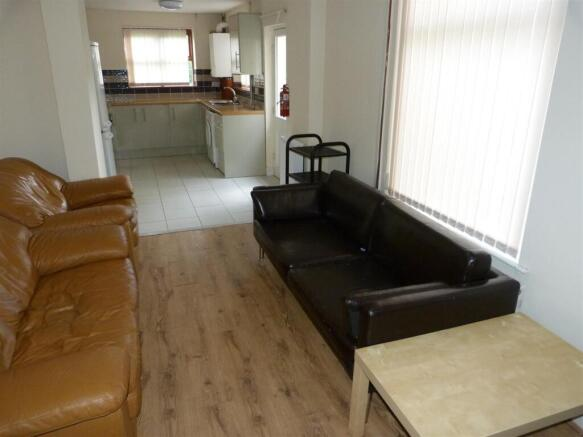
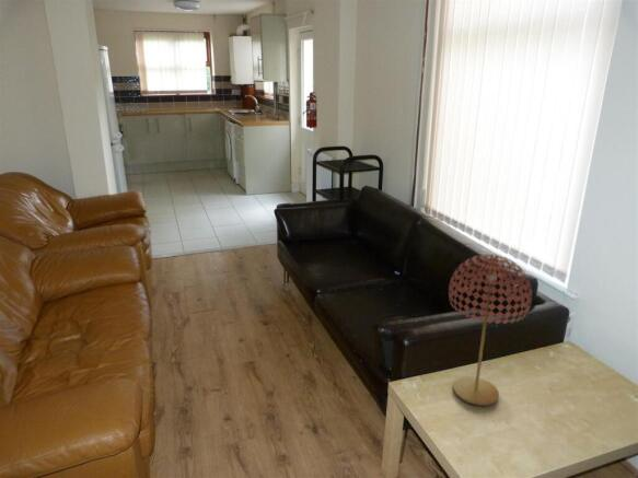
+ table lamp (484, 328)
